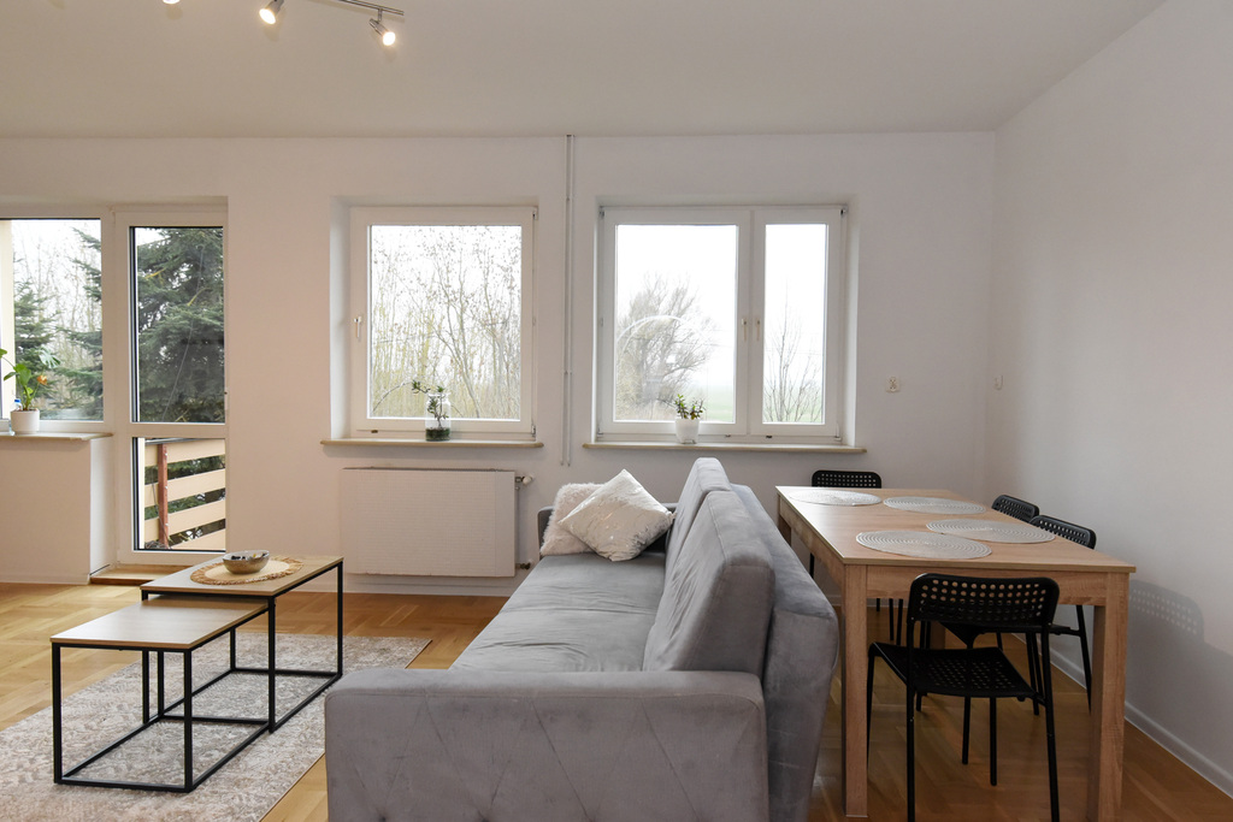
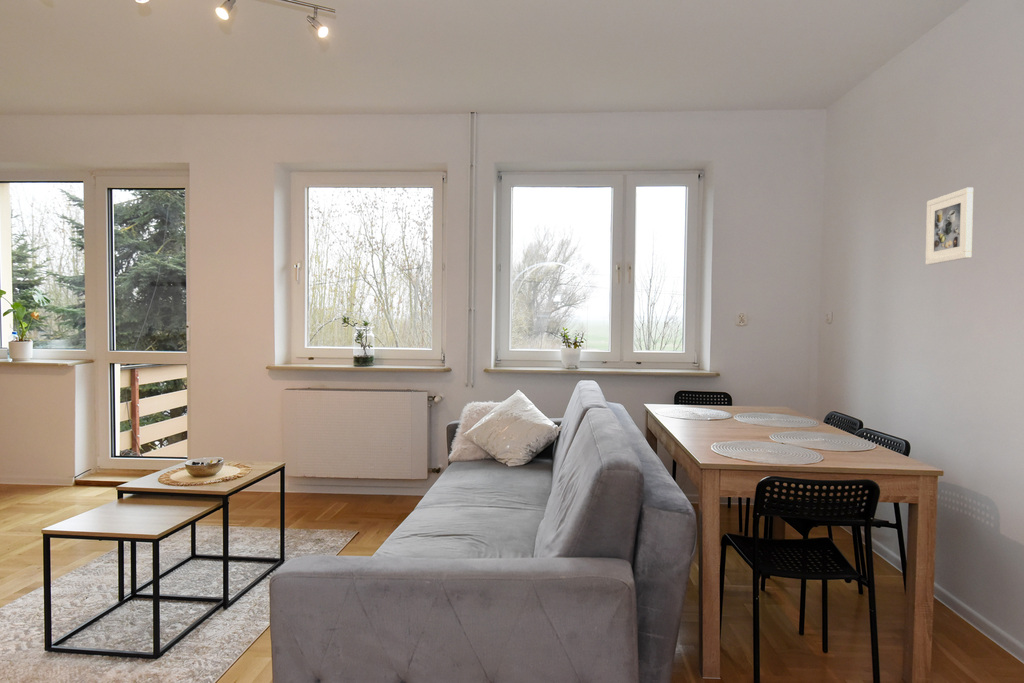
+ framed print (948, 228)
